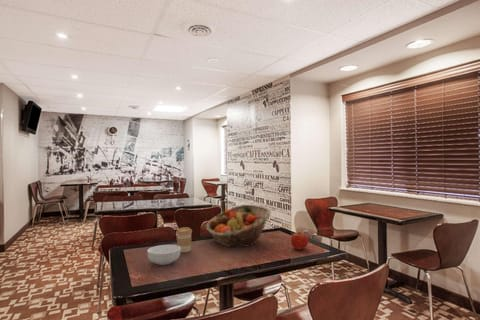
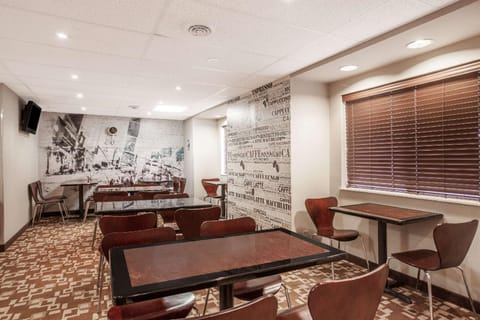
- cereal bowl (164, 255)
- coffee cup (184, 239)
- apple (299, 240)
- fruit basket (238, 224)
